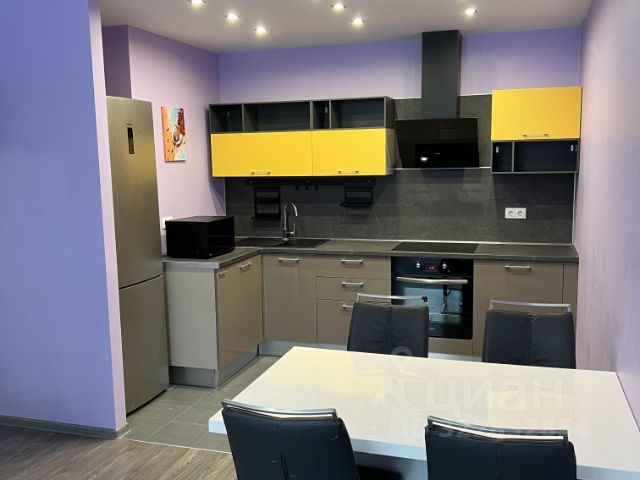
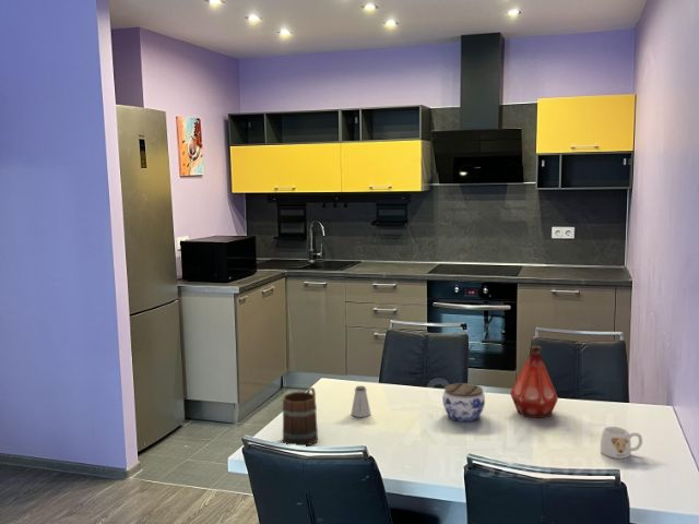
+ bottle (535, 380)
+ mug (620, 442)
+ saltshaker (360, 400)
+ jar (463, 402)
+ mug (304, 414)
